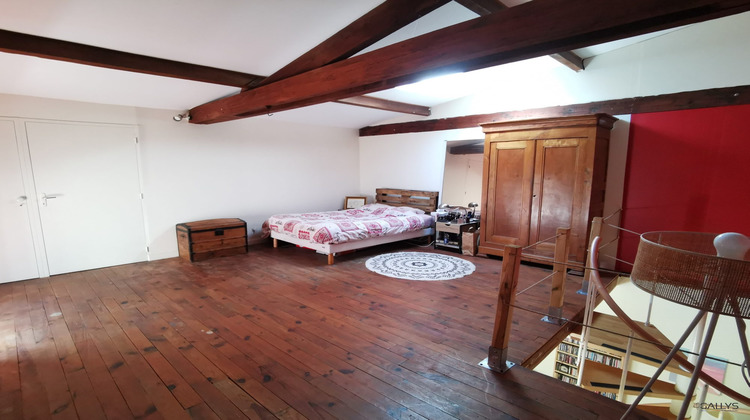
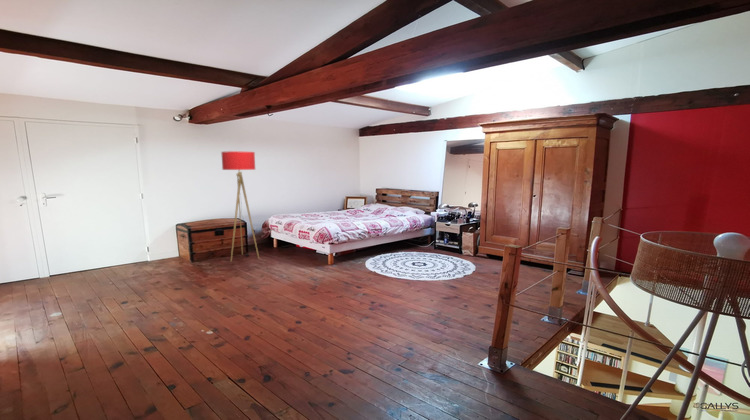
+ floor lamp (241, 206)
